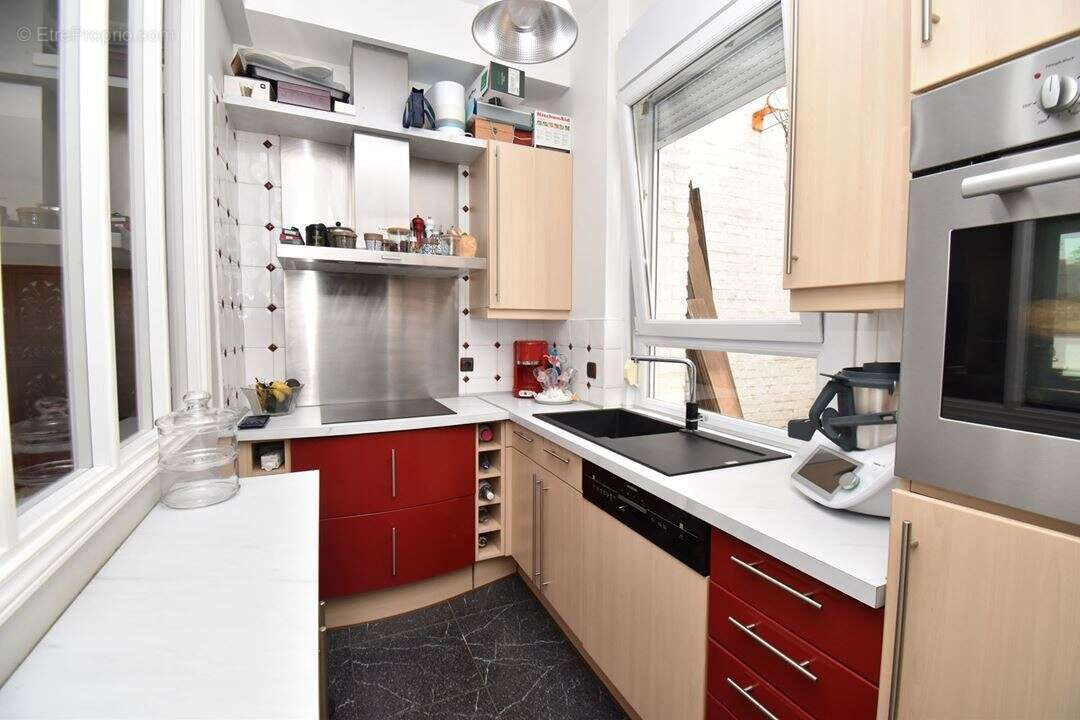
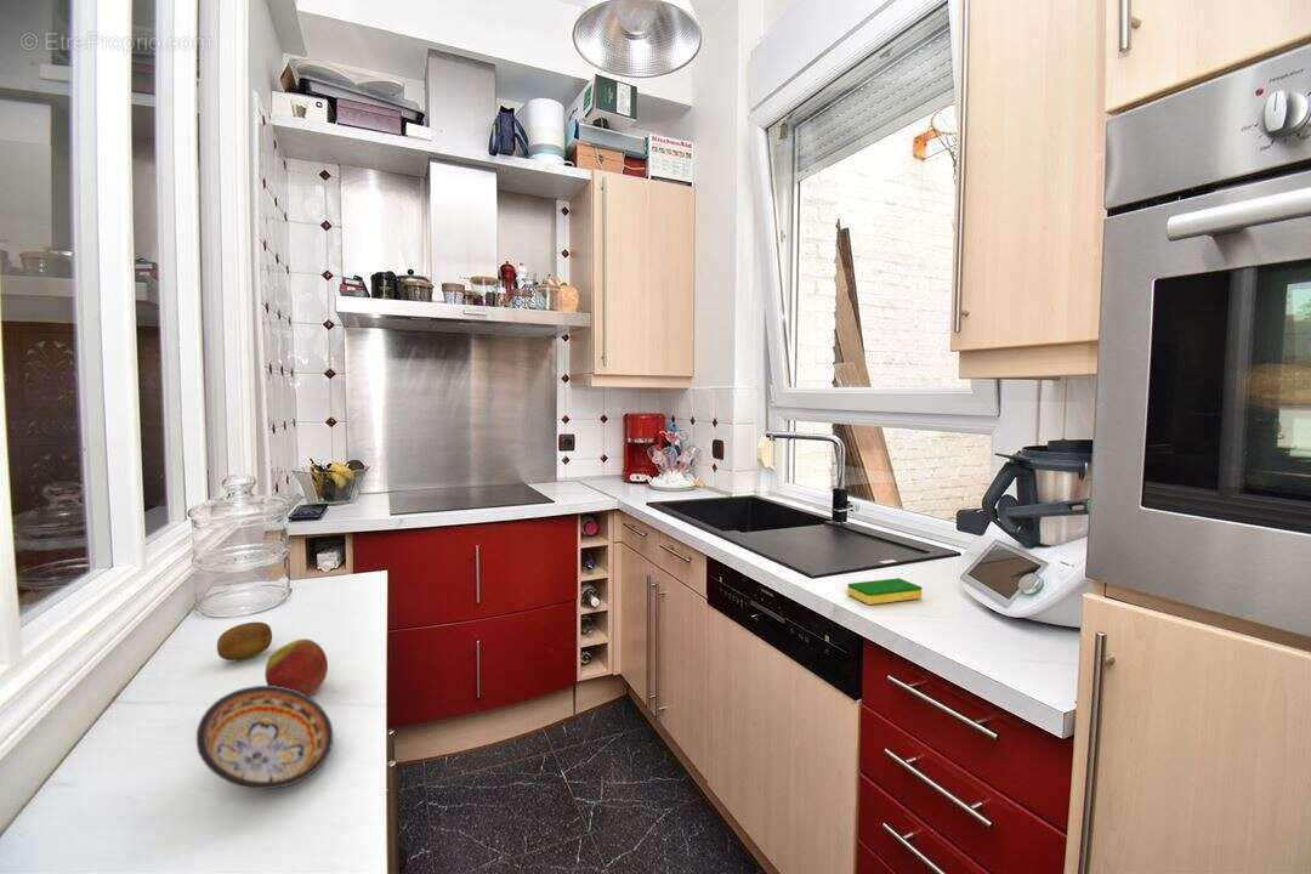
+ bowl (268, 738)
+ fruit (245, 641)
+ dish sponge (884, 590)
+ apple (296, 668)
